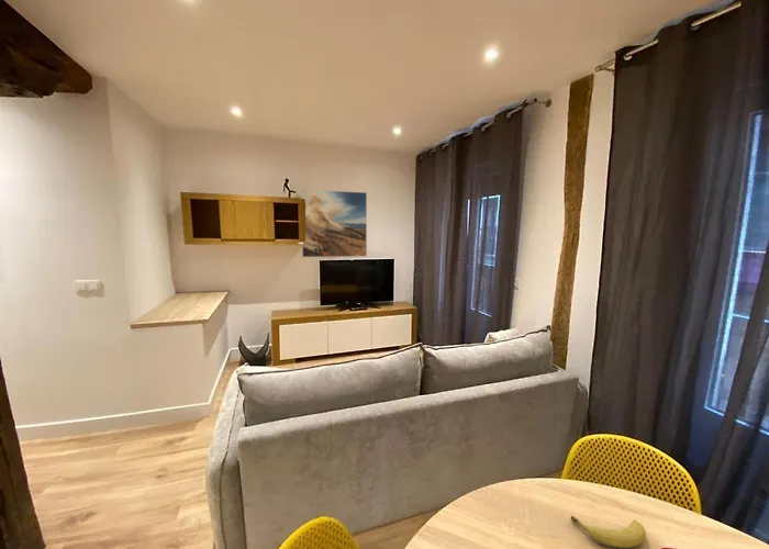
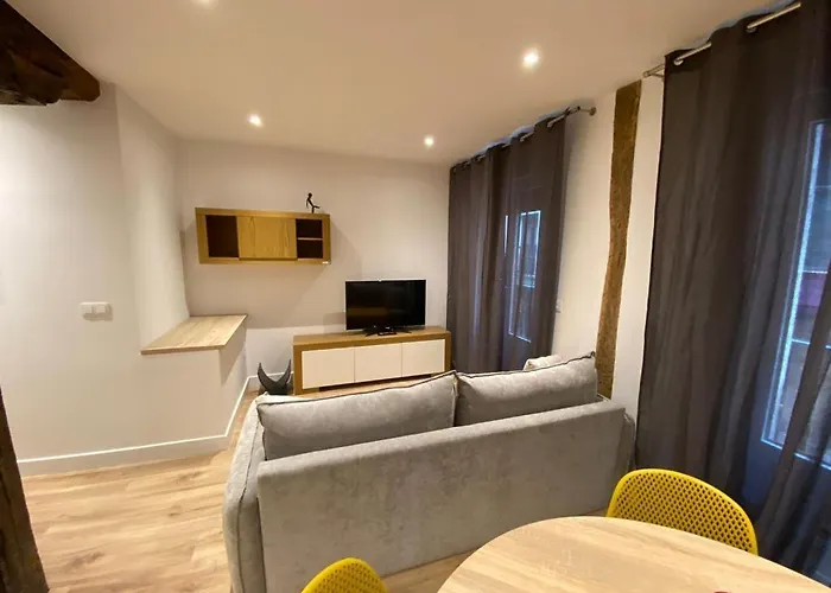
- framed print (334, 224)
- fruit (613, 529)
